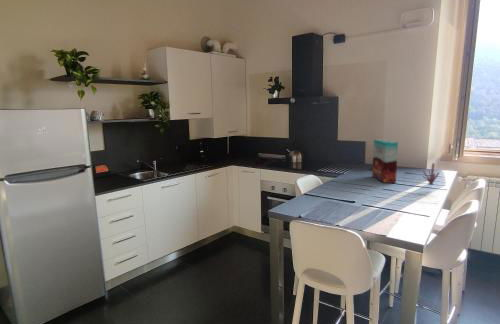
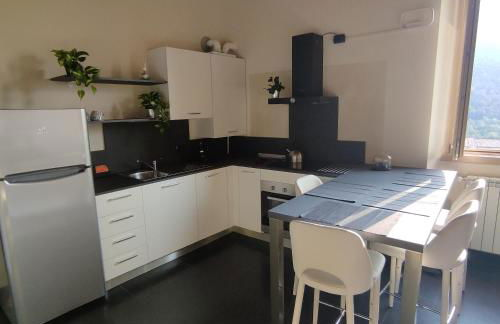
- cereal box (384, 160)
- crystal cluster (432, 176)
